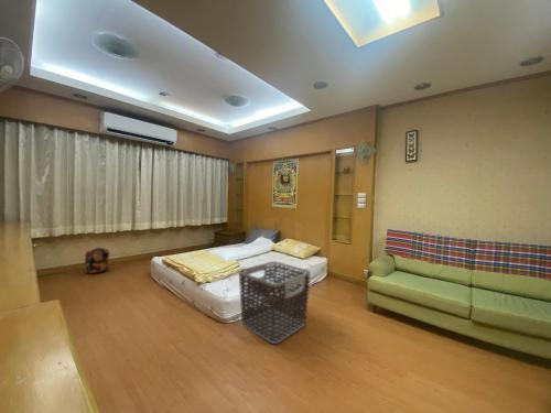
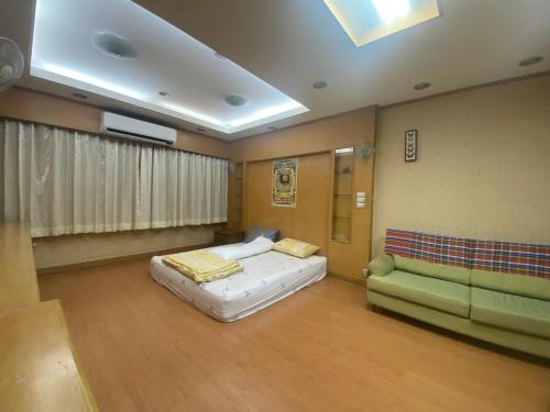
- clothes hamper (273, 297)
- backpack (97, 259)
